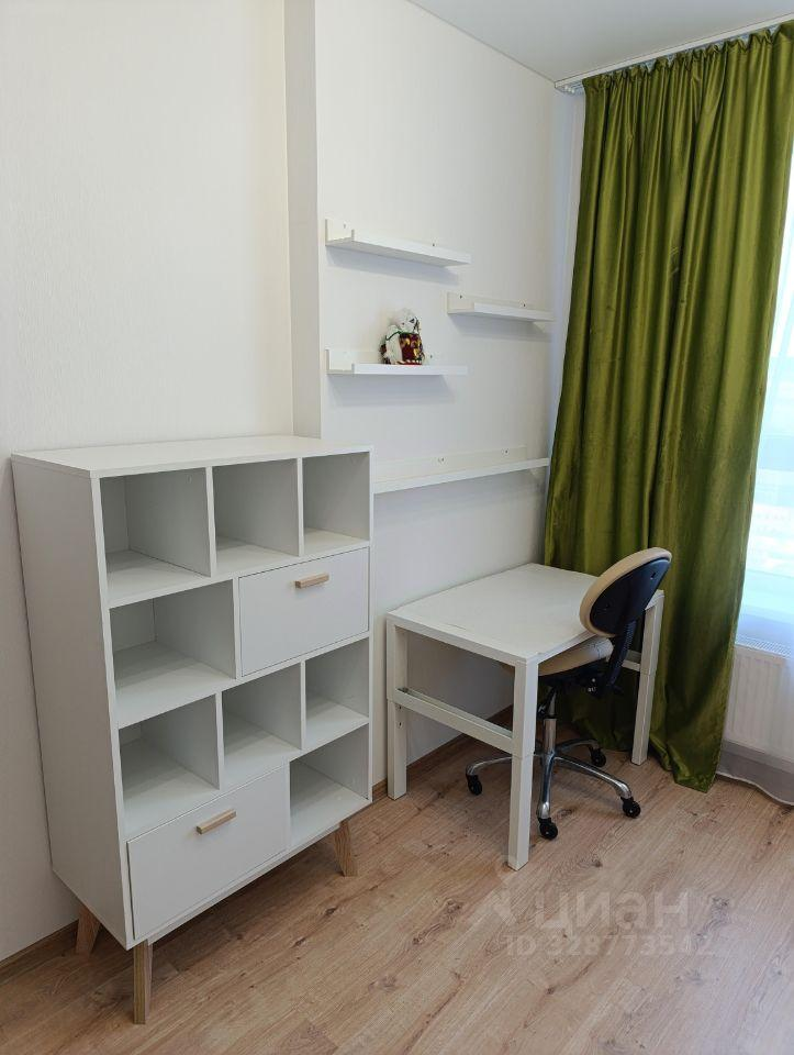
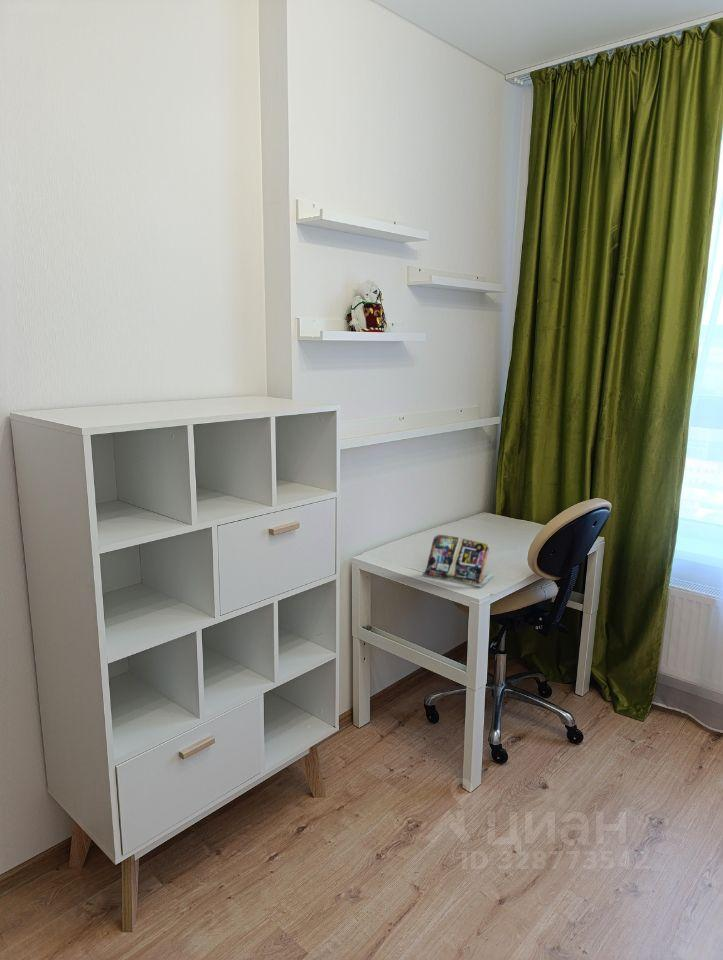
+ notebook (458, 557)
